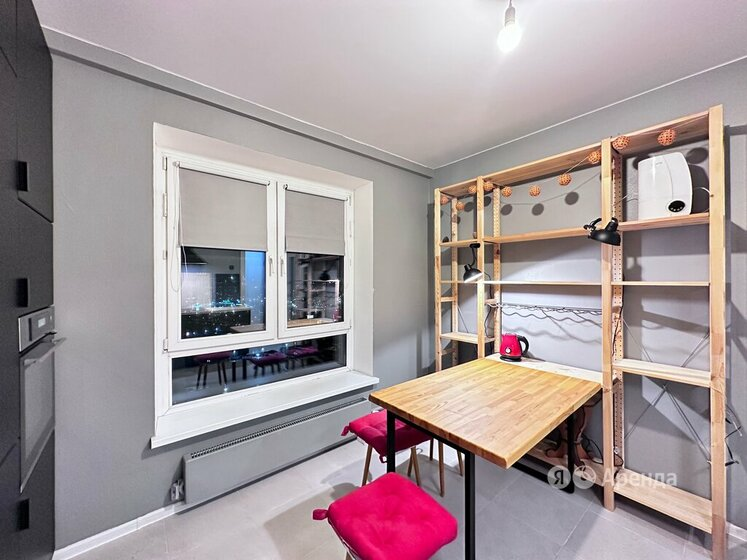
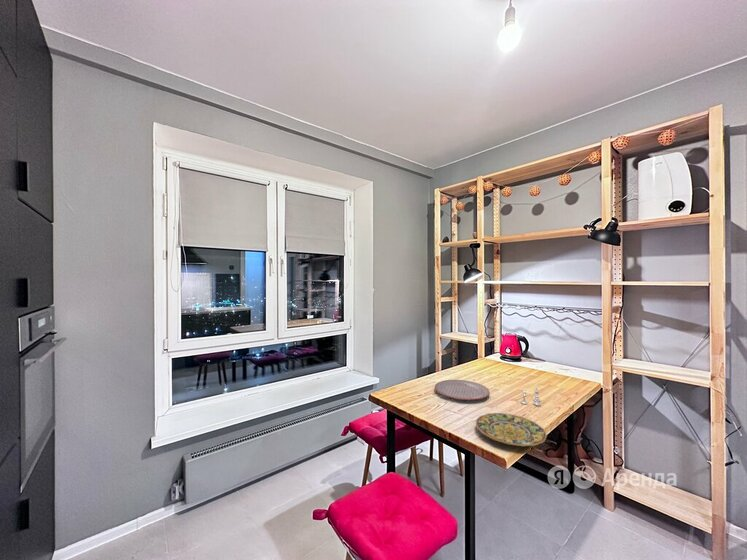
+ plate (509, 430)
+ salt and pepper shaker set (534, 398)
+ plate (461, 390)
